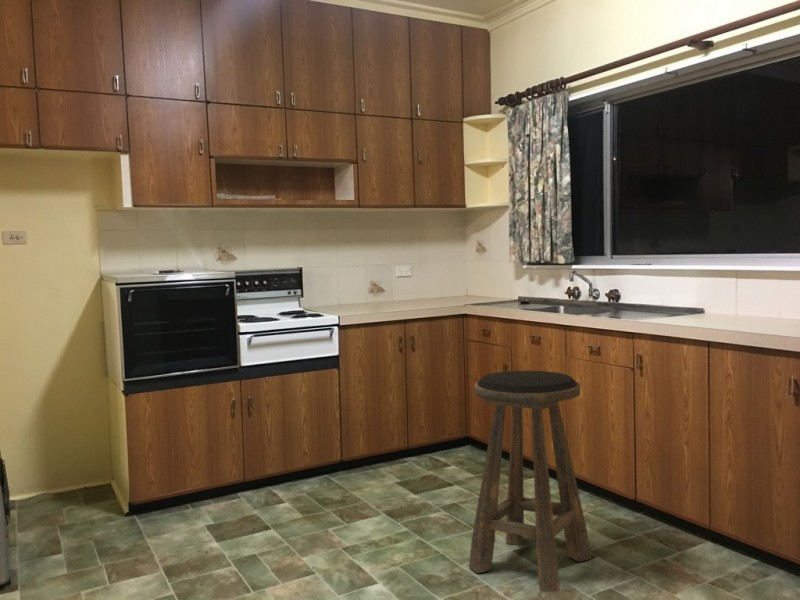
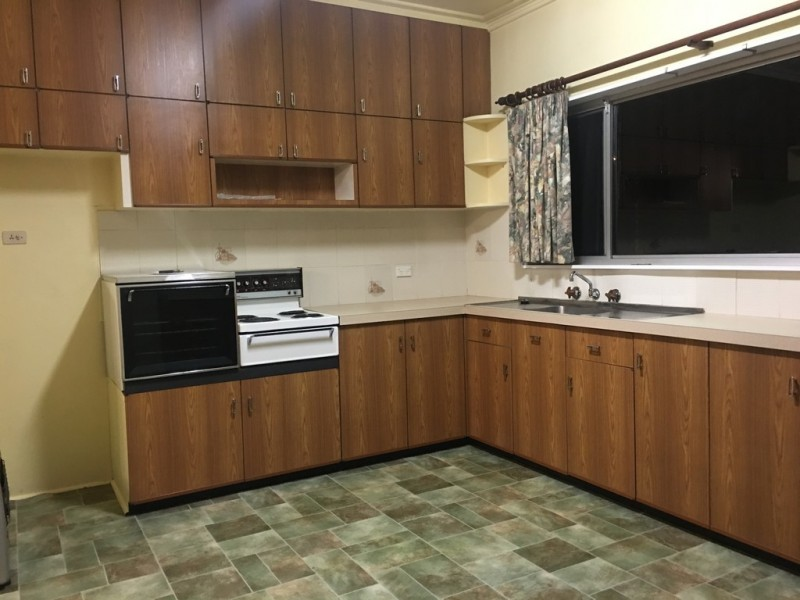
- stool (522, 470)
